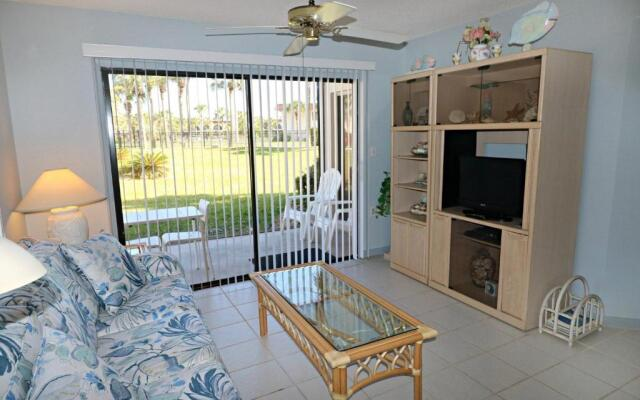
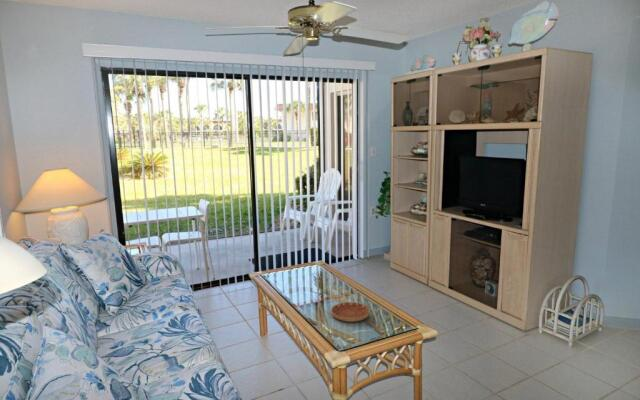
+ saucer (350, 312)
